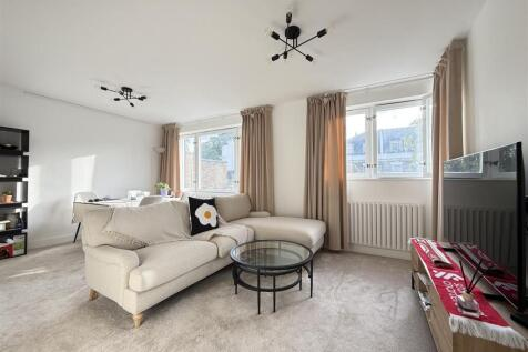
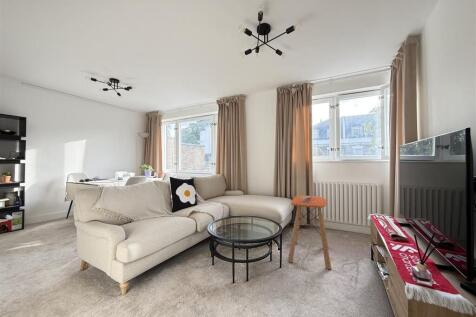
+ side table (311, 224)
